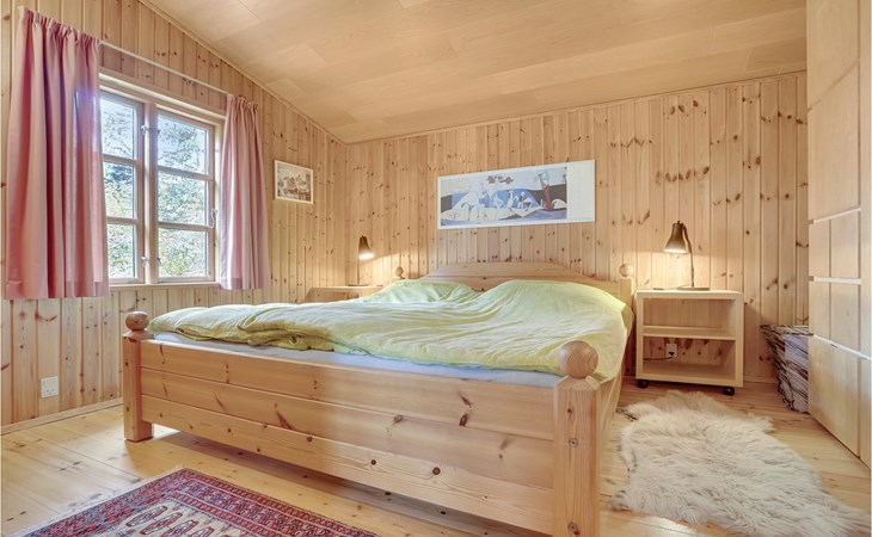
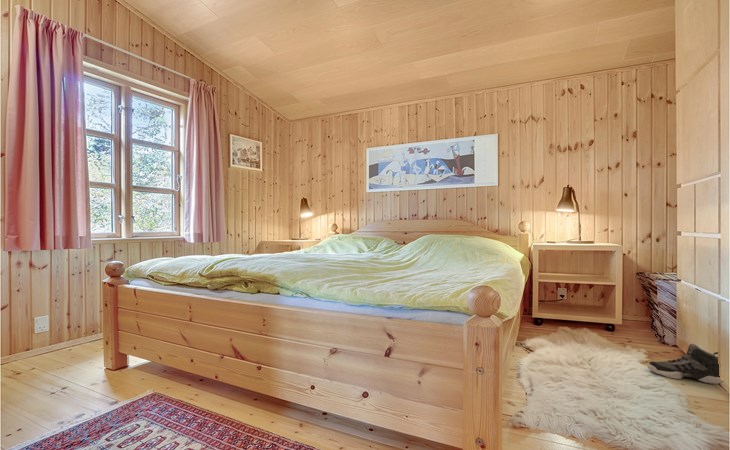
+ sneaker (683, 360)
